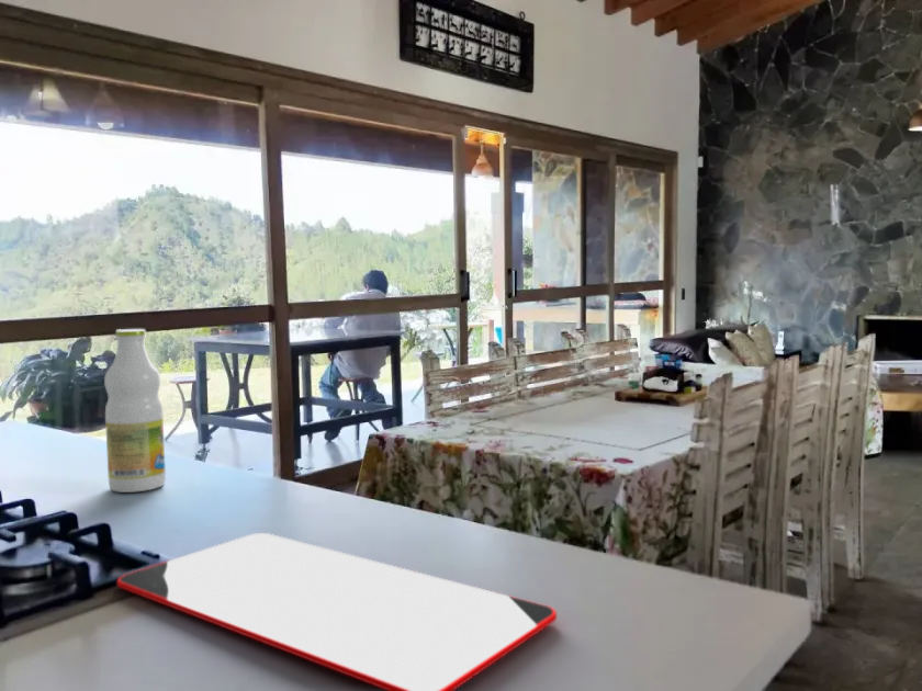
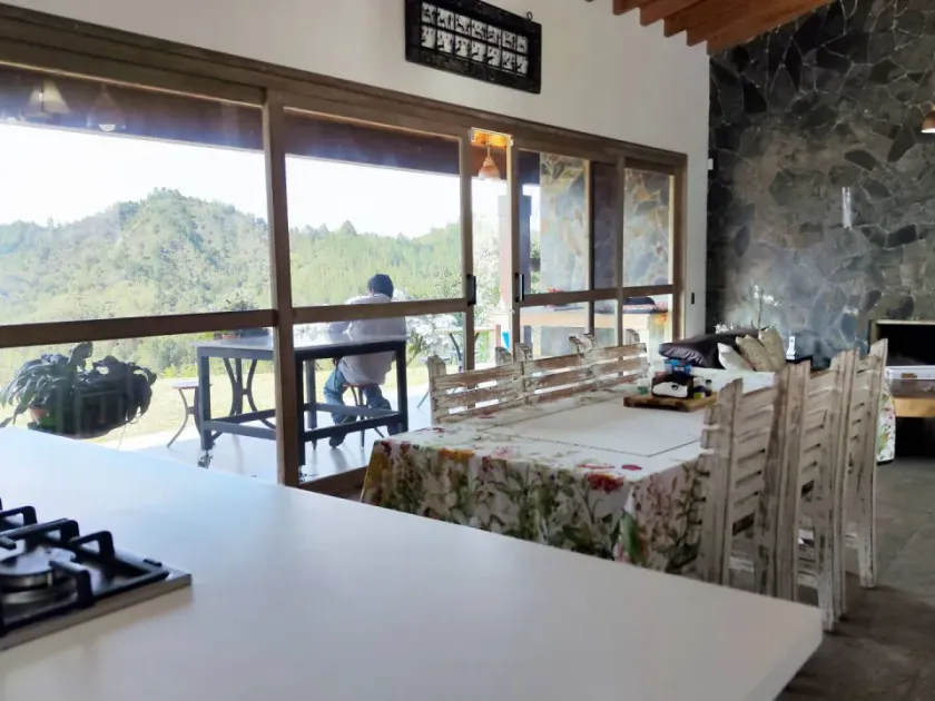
- cutting board (323, 598)
- bottle (134, 408)
